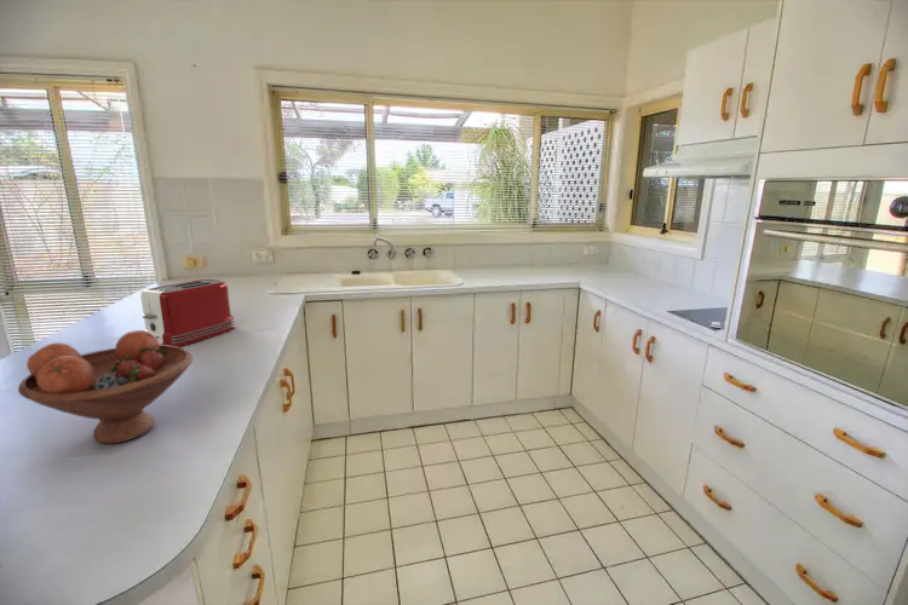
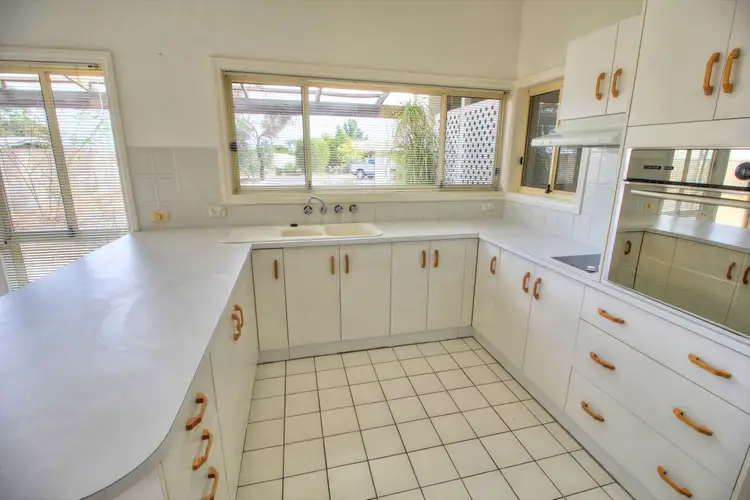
- toaster (189, 310)
- fruit bowl (116, 387)
